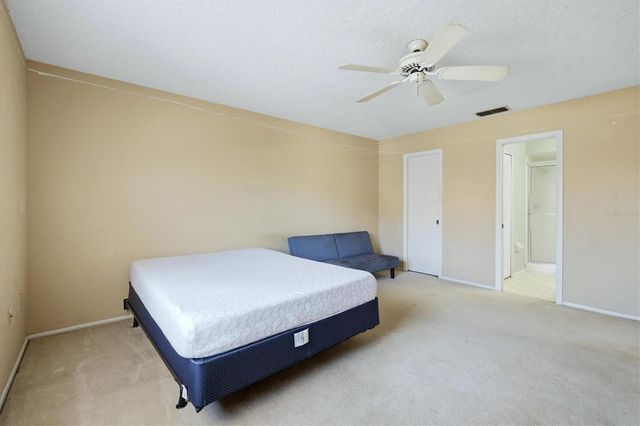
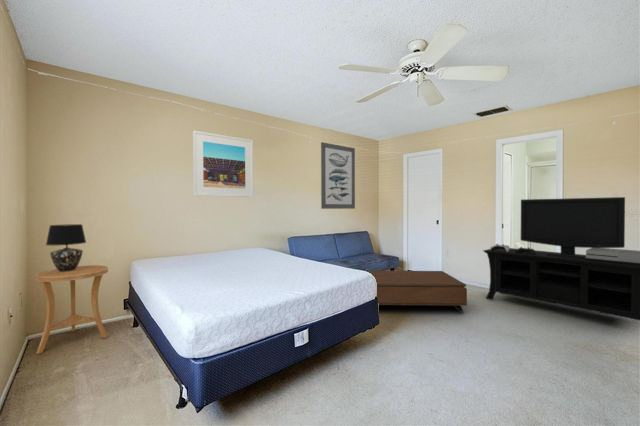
+ table lamp (66, 247)
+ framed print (225, 166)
+ media console (562, 254)
+ coffee table (403, 290)
+ side table (74, 304)
+ wall art (338, 177)
